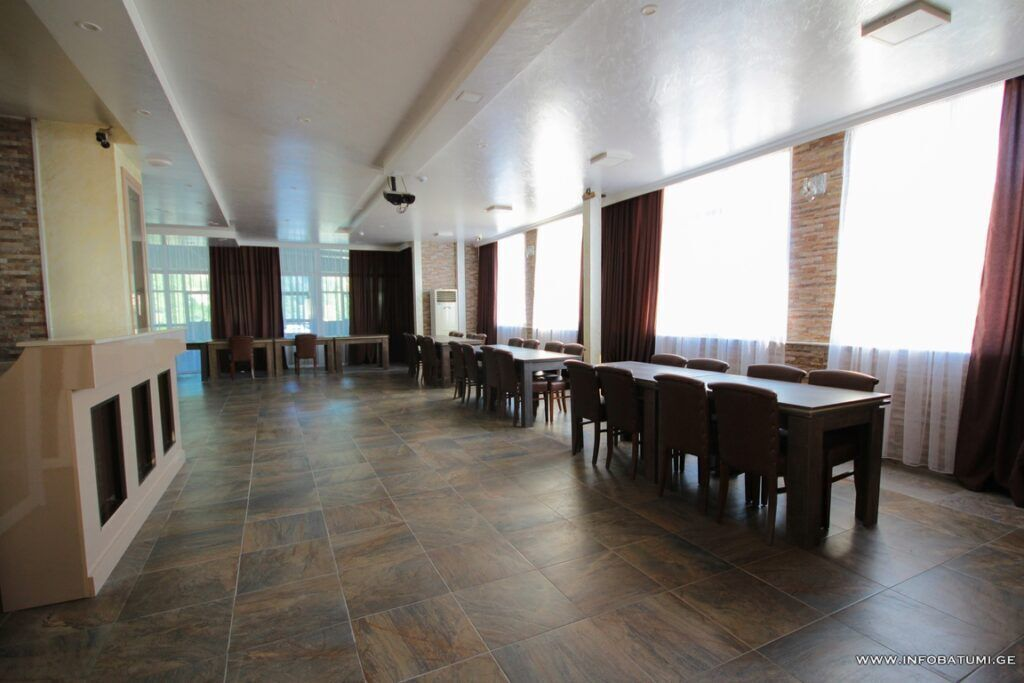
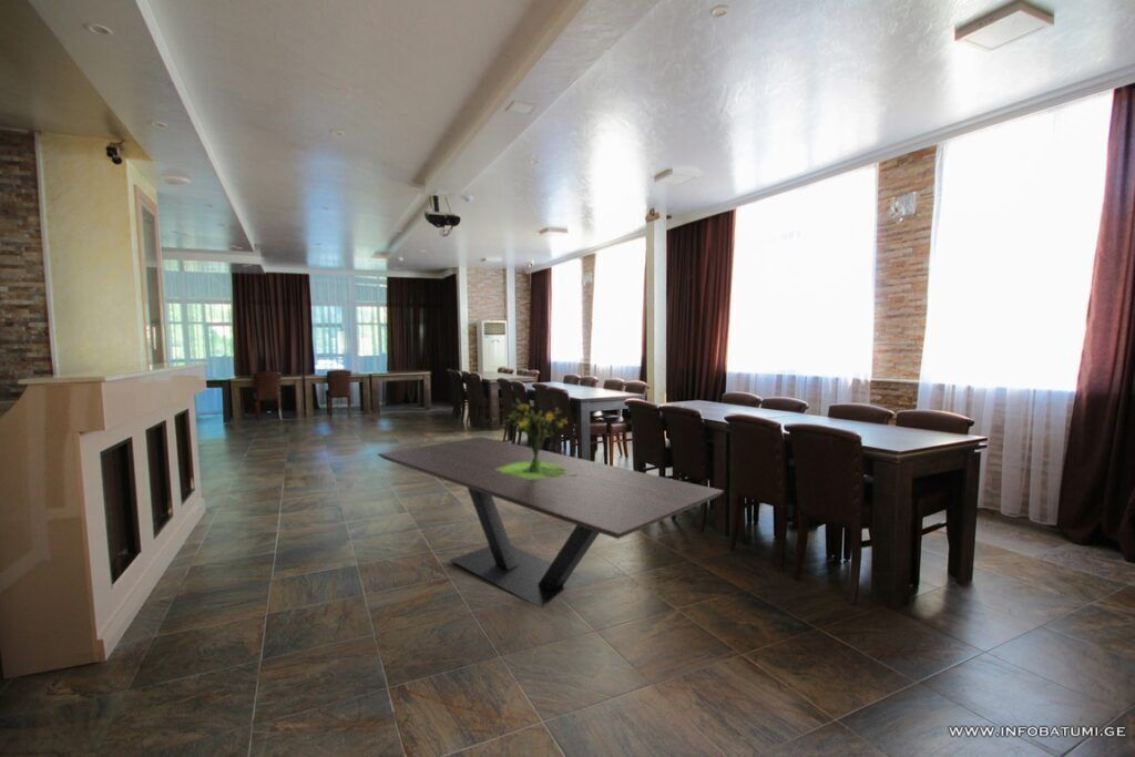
+ dining table (531, 509)
+ bouquet (540, 434)
